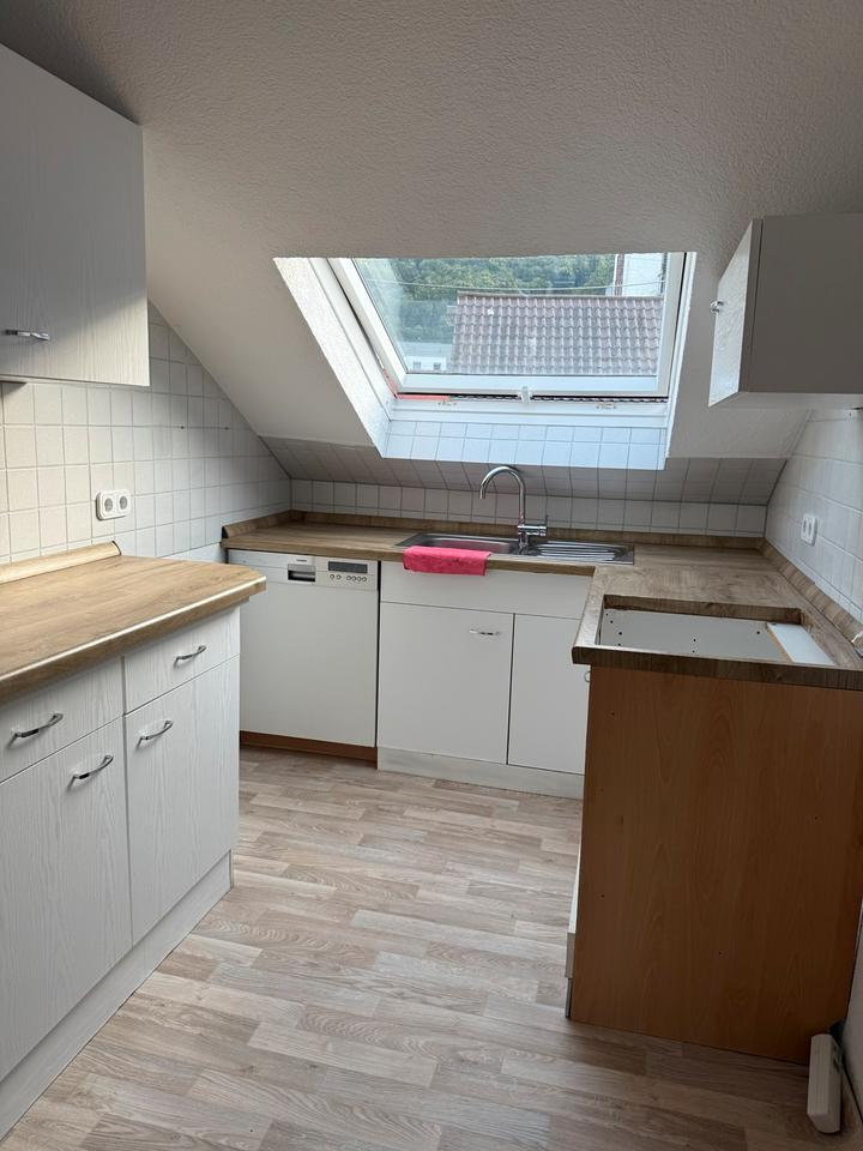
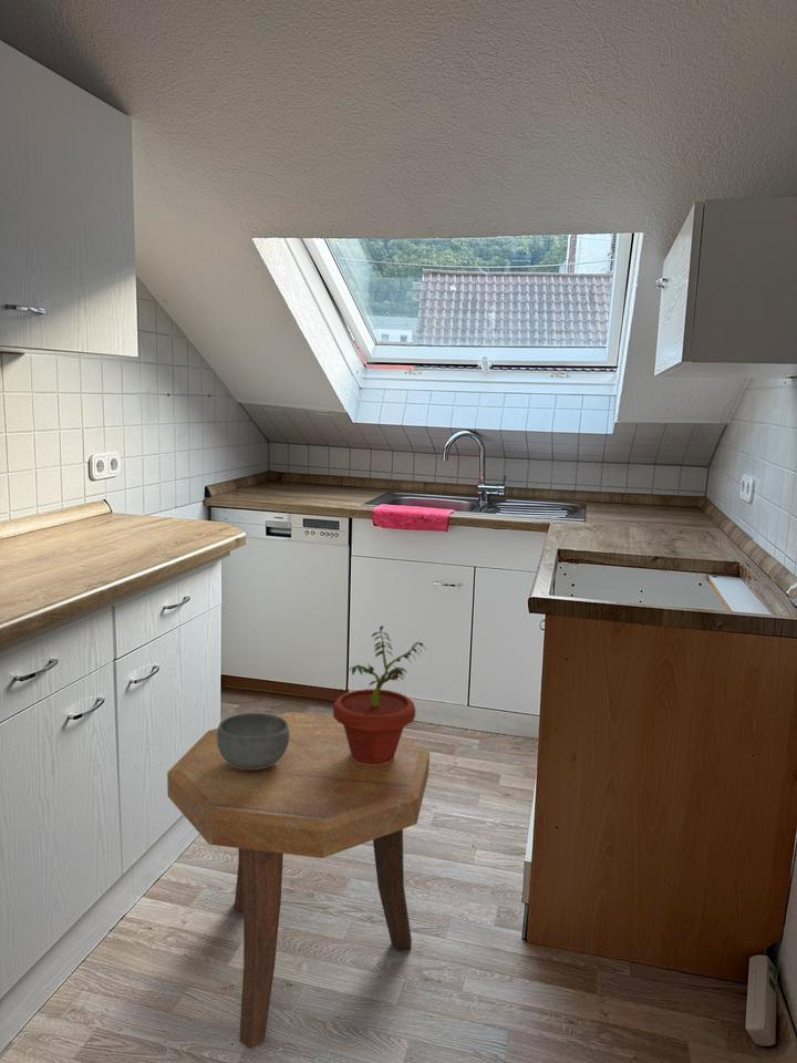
+ bowl (252, 743)
+ potted plant (377, 693)
+ side table (302, 855)
